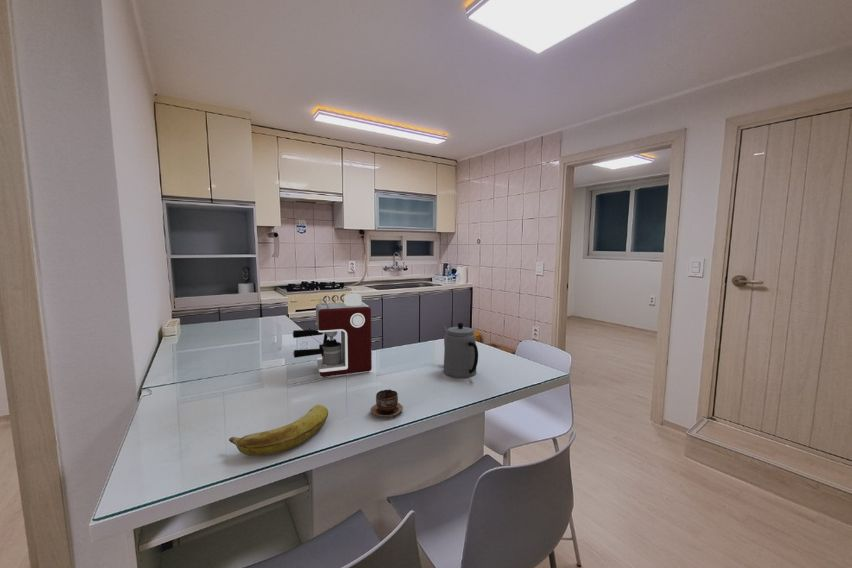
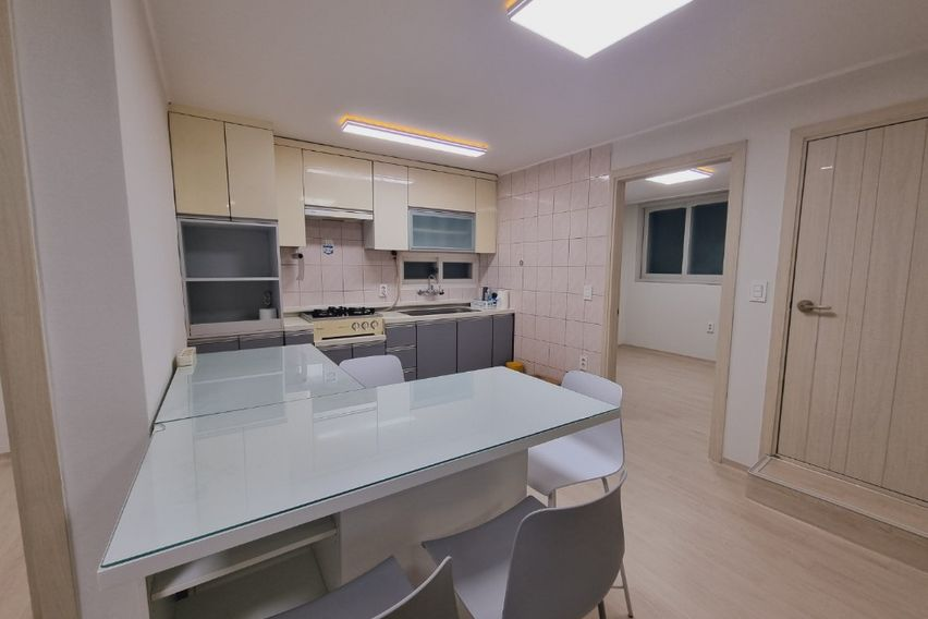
- banana (283, 427)
- teapot (458, 346)
- coffee maker (331, 332)
- cup (387, 401)
